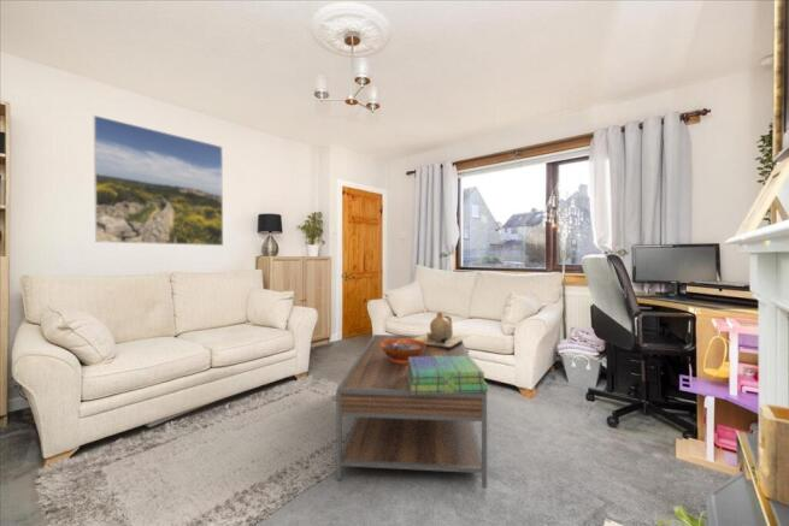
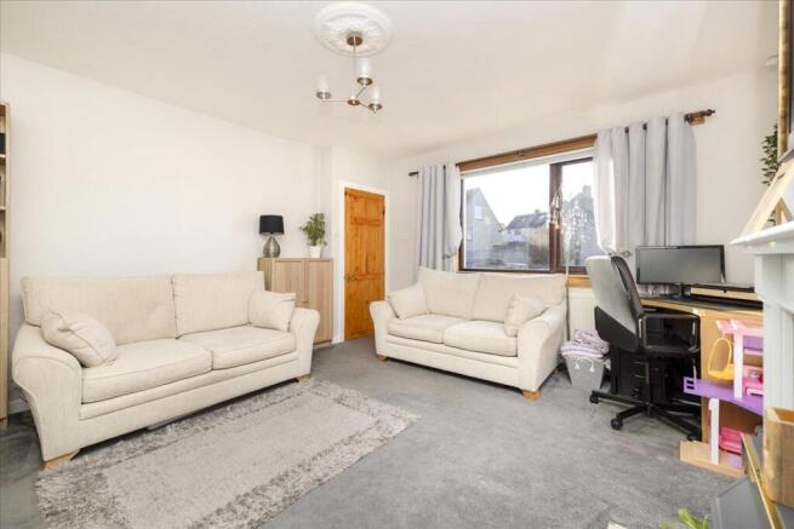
- coffee table (417, 394)
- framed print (165, 188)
- decorative bowl (402, 350)
- stack of books (443, 373)
- vase (438, 325)
